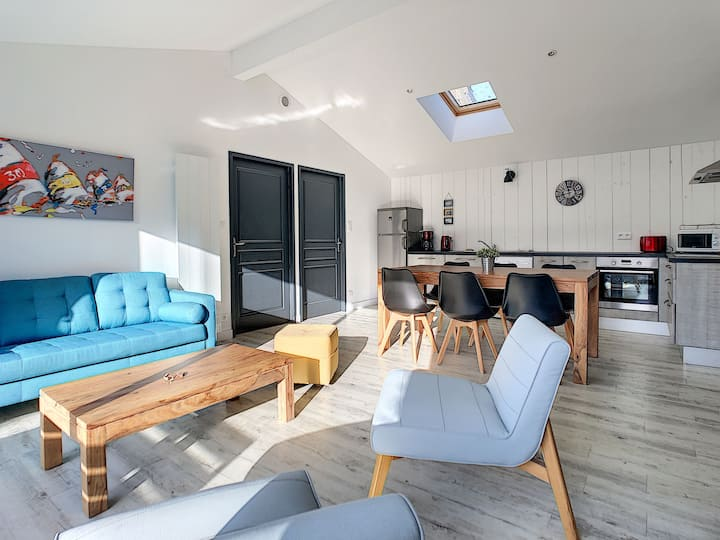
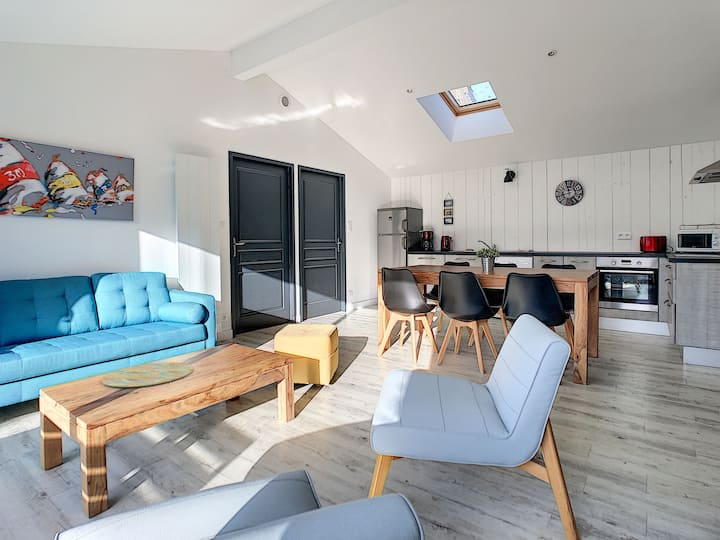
+ decorative tray (149, 373)
